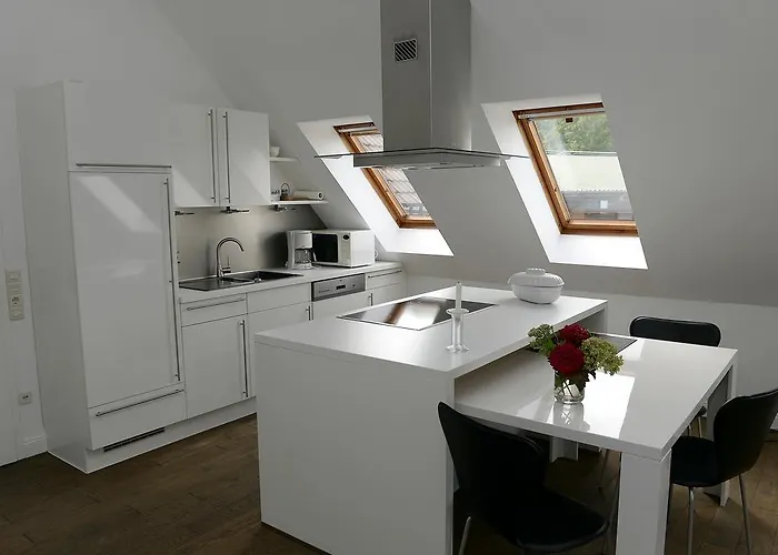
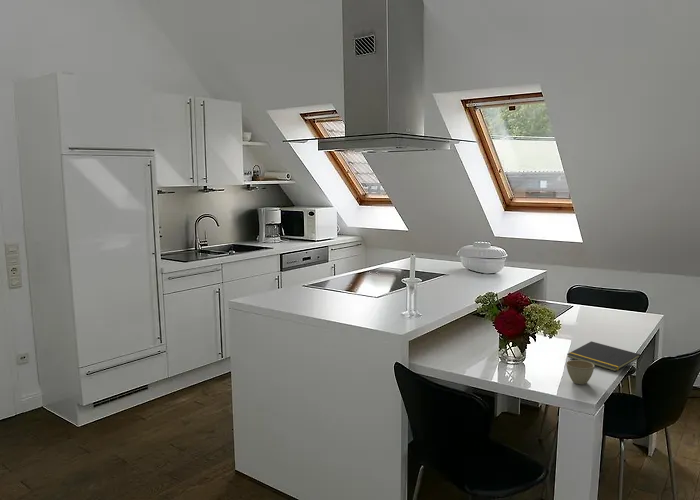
+ notepad (602, 355)
+ flower pot (579, 373)
